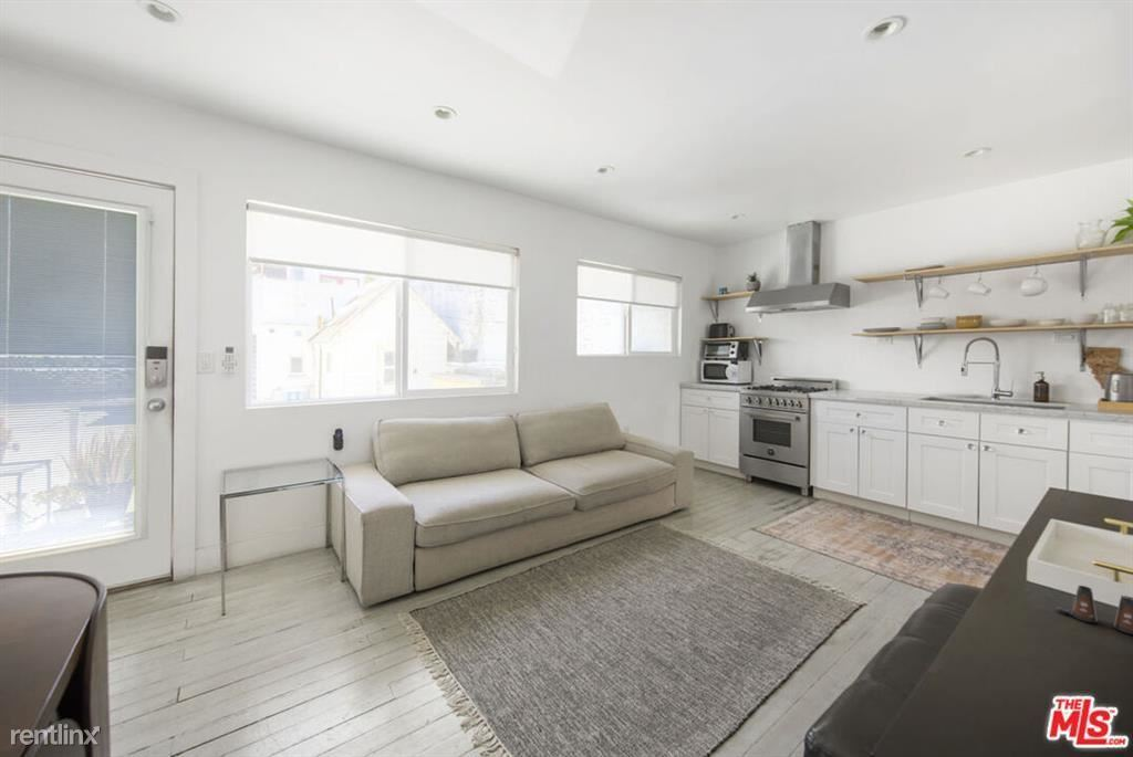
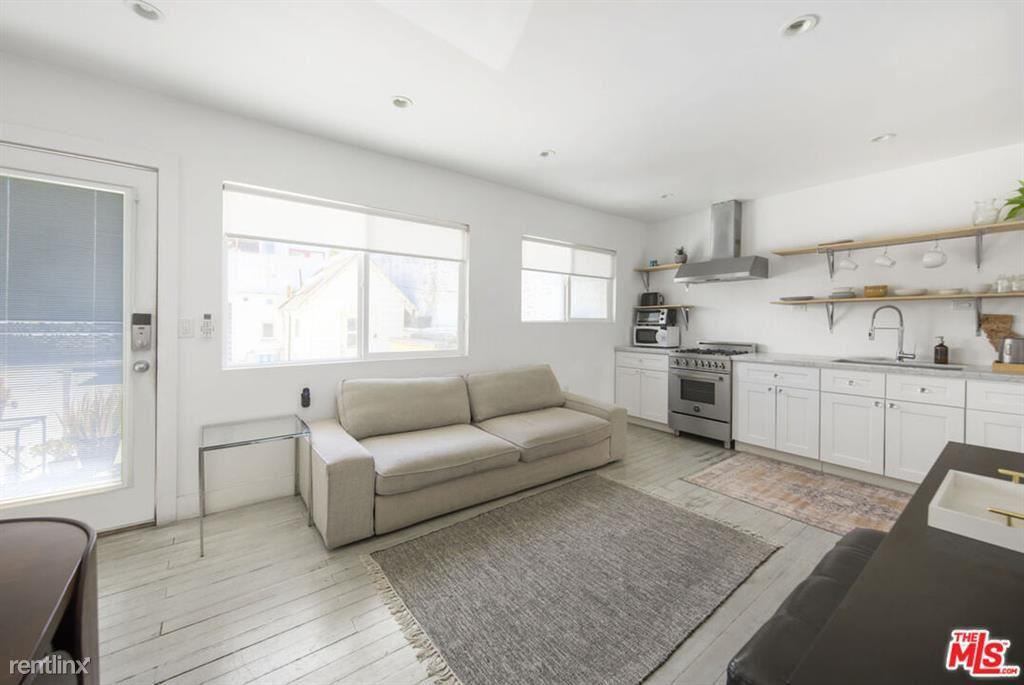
- salt shaker (1094, 607)
